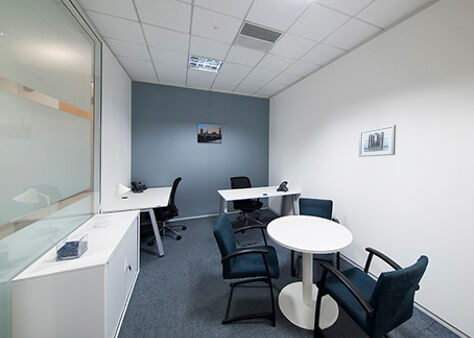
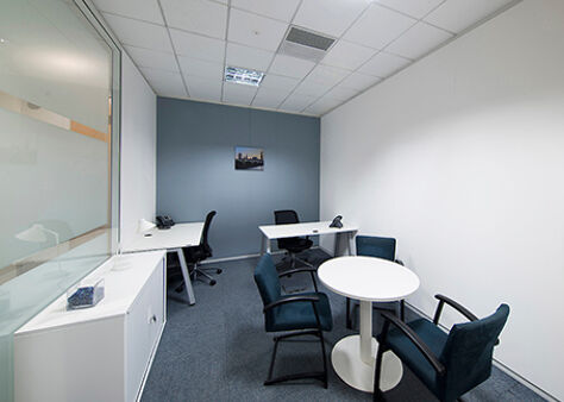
- wall art (375, 142)
